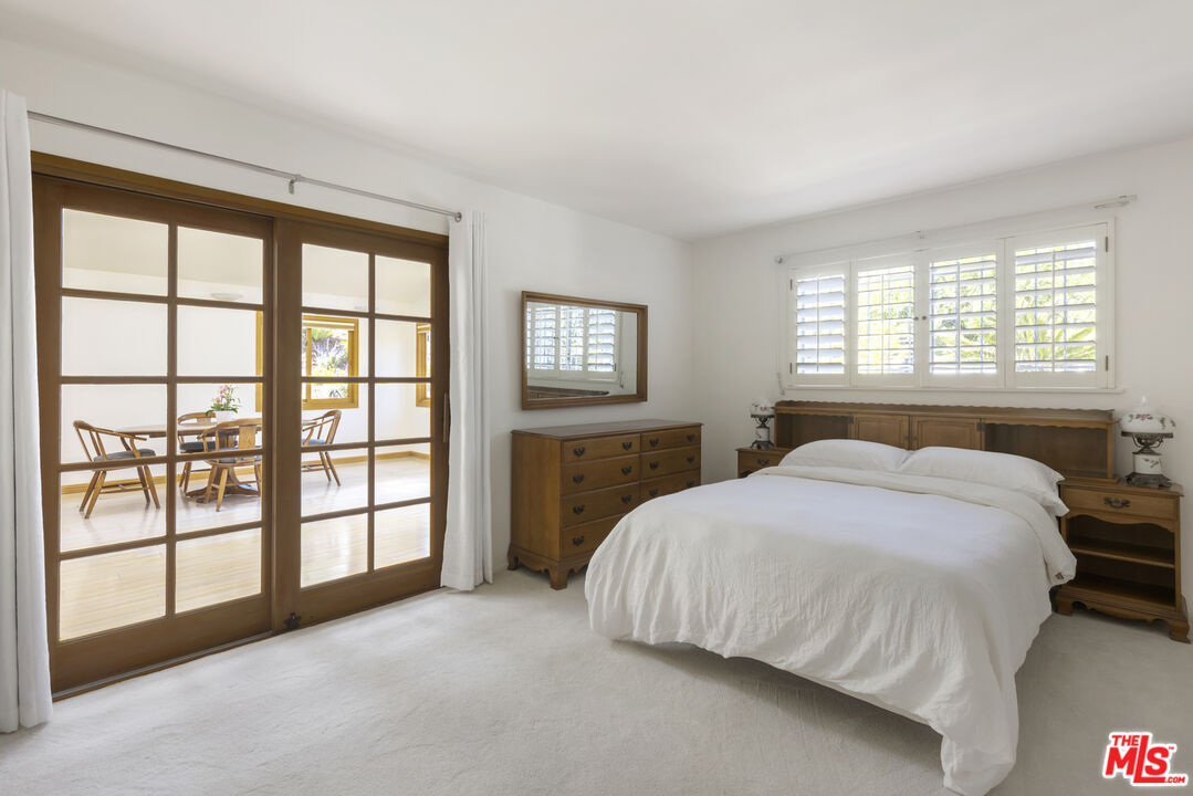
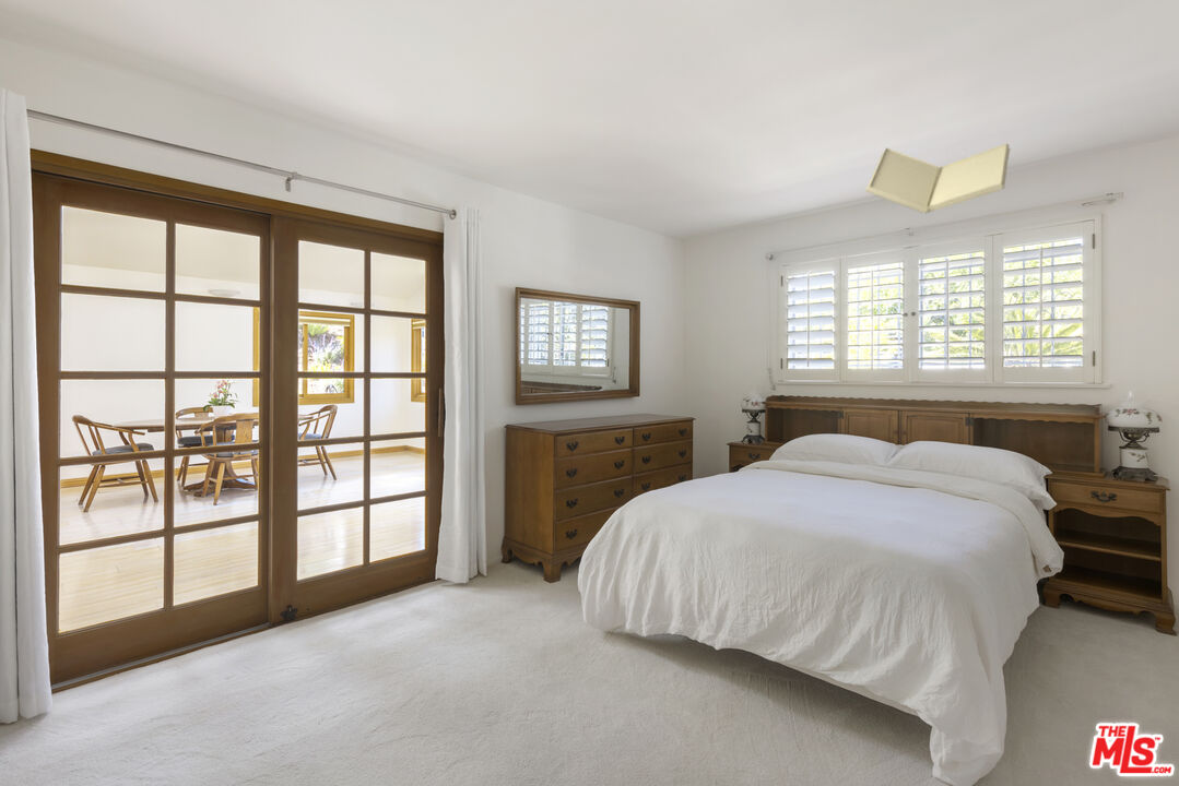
+ ceiling light (938, 172)
